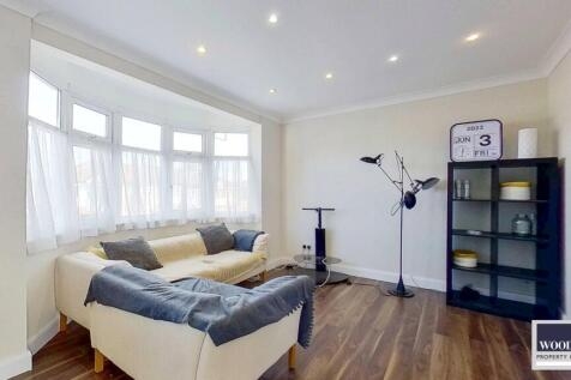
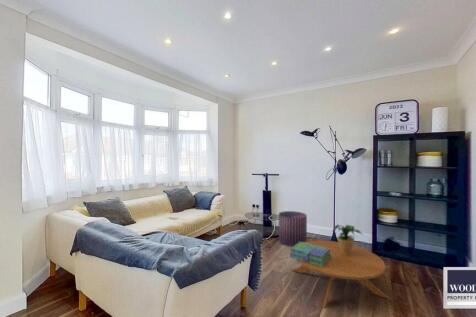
+ coffee table (335, 269)
+ stack of books (310, 252)
+ potted plant (345, 238)
+ pouf (292, 227)
